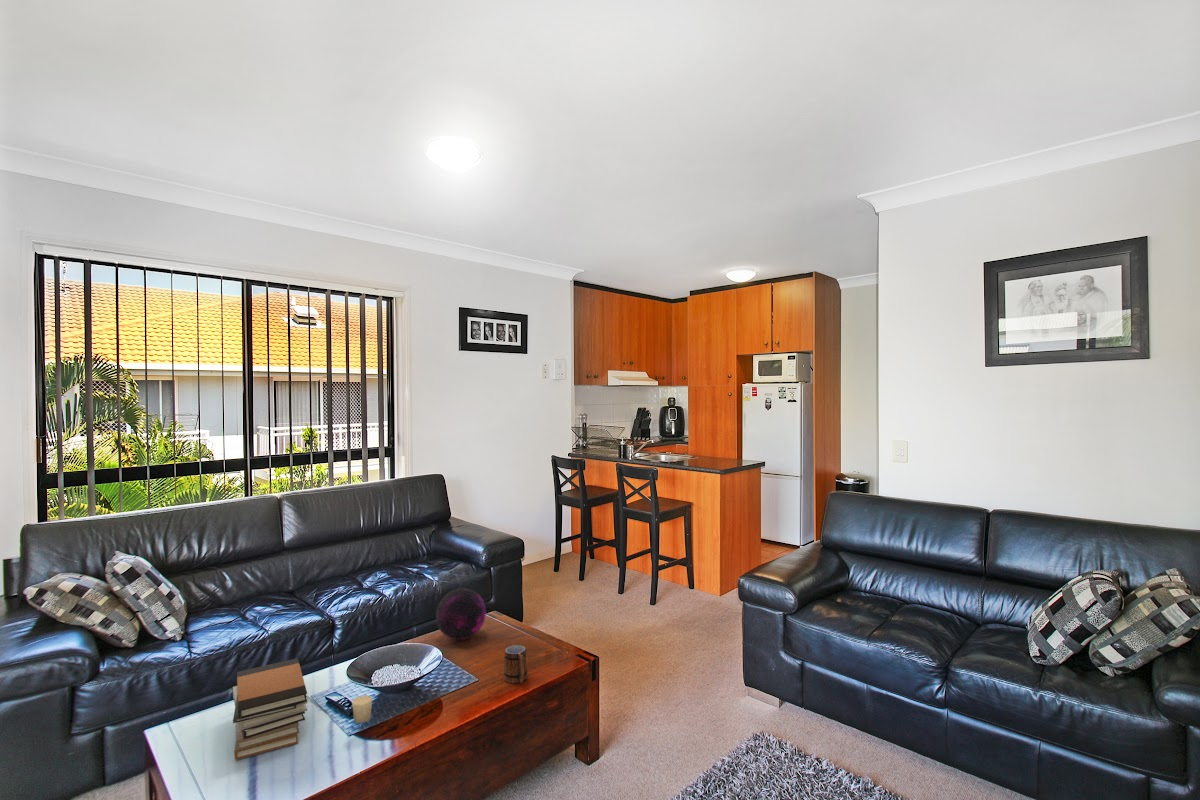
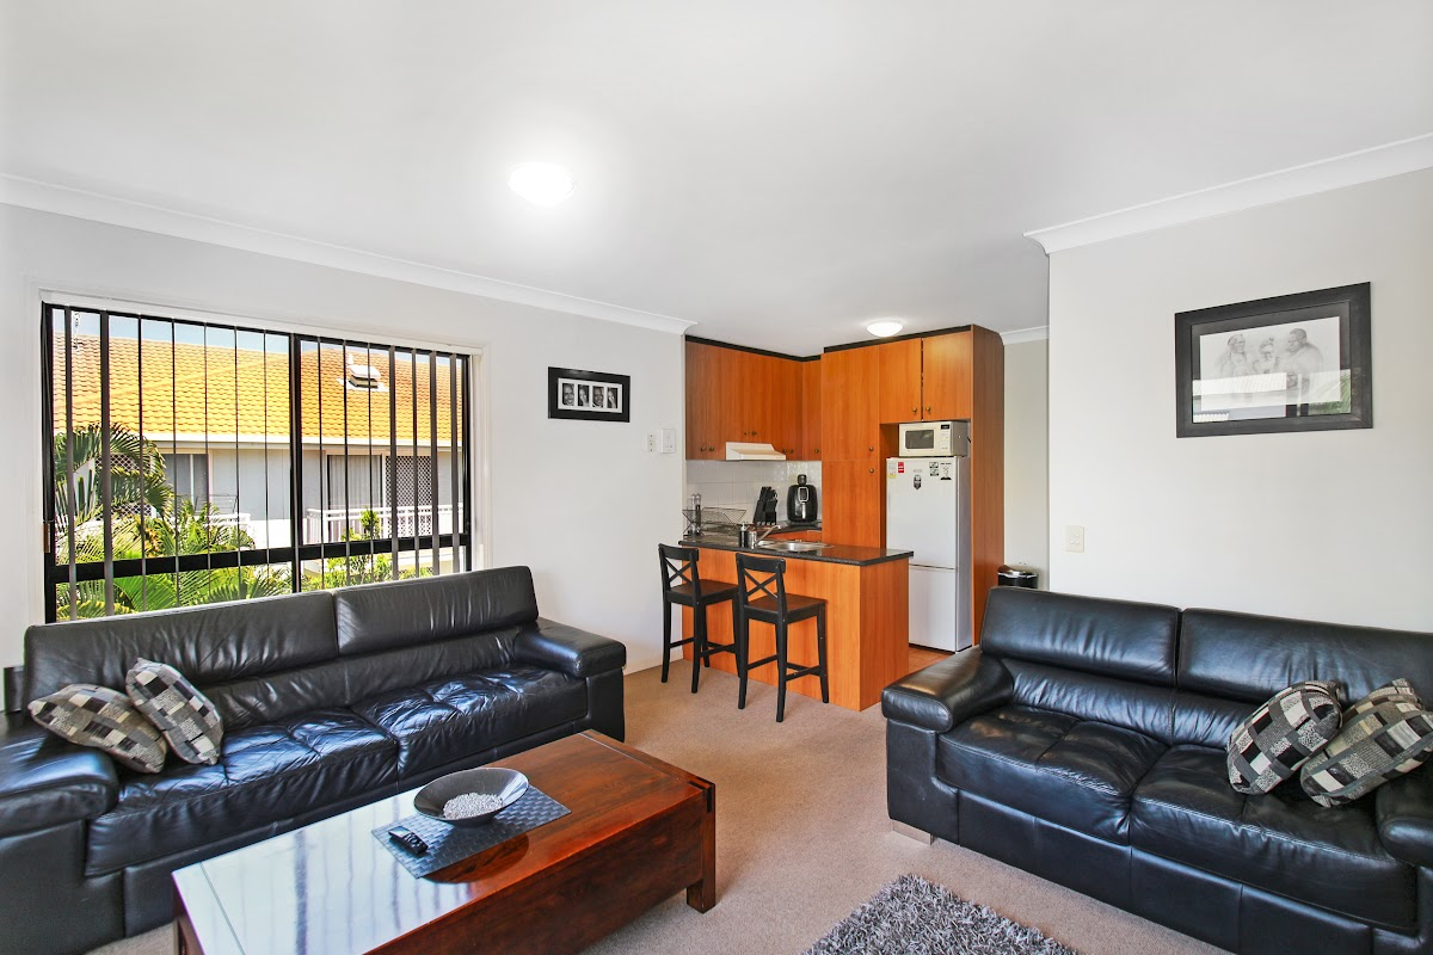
- book stack (269, 704)
- decorative orb (461, 613)
- mug (517, 664)
- candle (362, 717)
